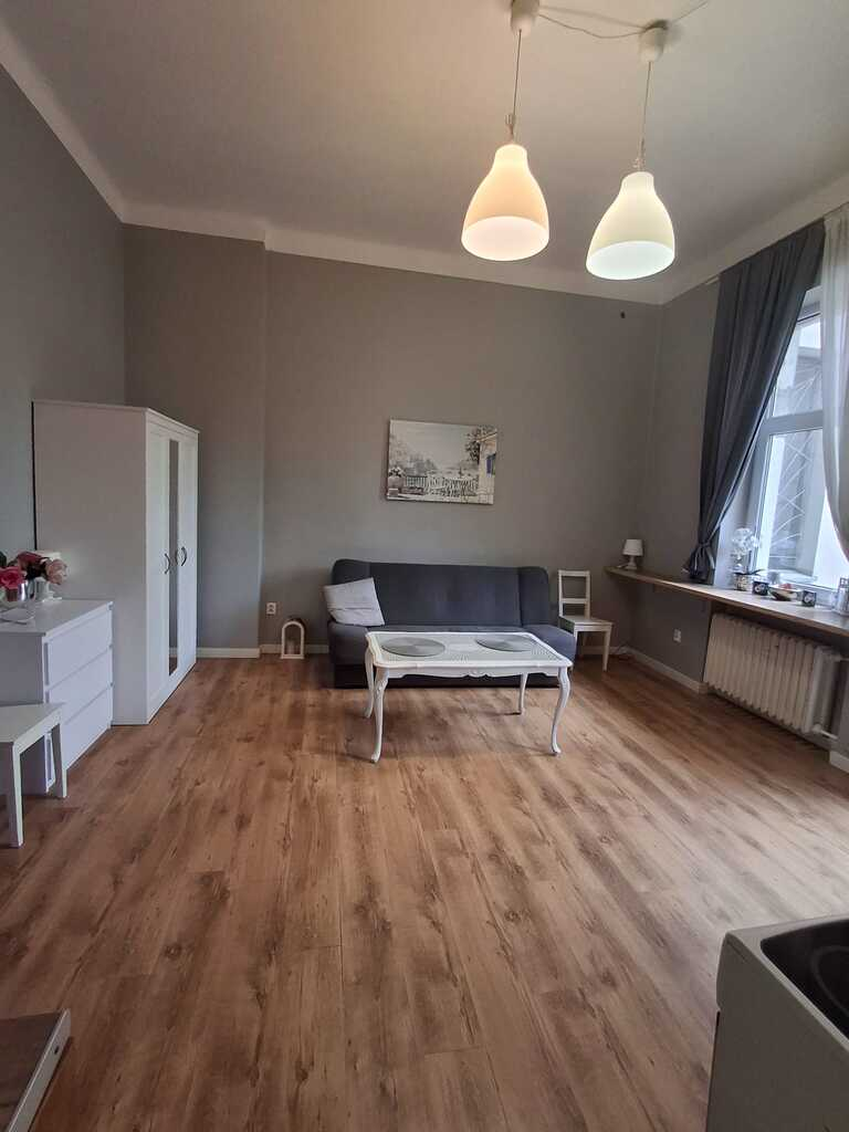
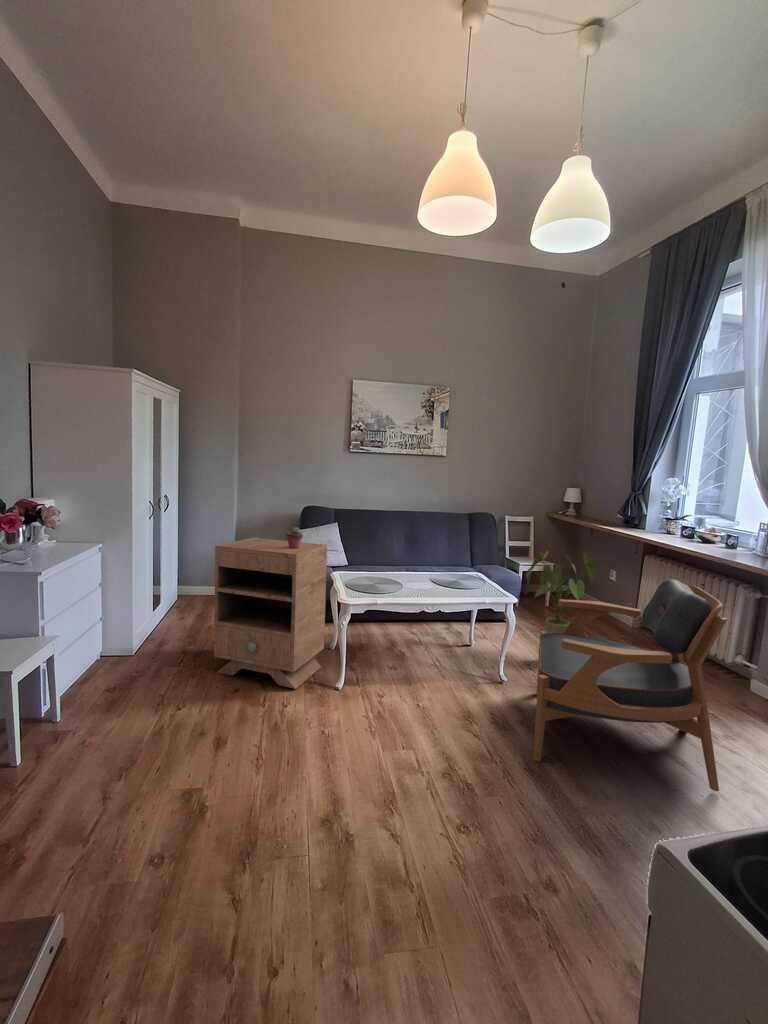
+ nightstand (270, 608)
+ potted succulent (294, 537)
+ house plant (555, 605)
+ armchair (620, 661)
